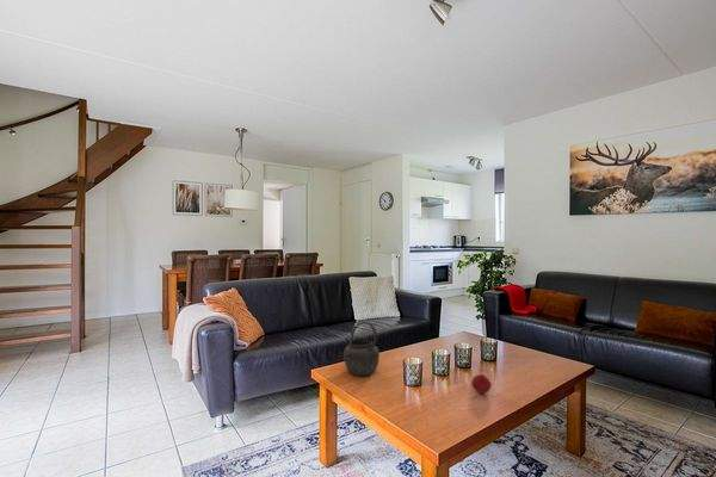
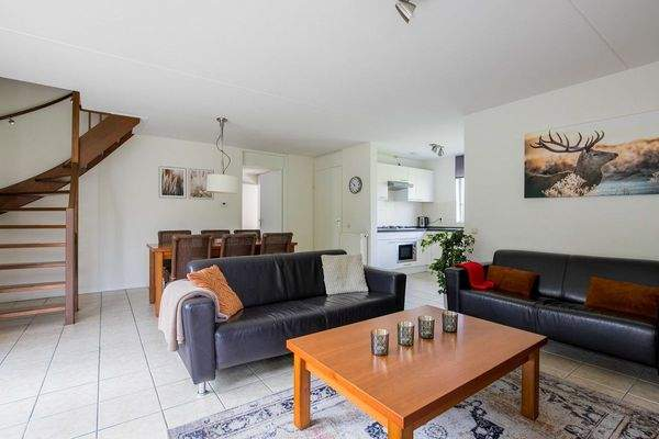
- apple (481, 383)
- kettle (359, 345)
